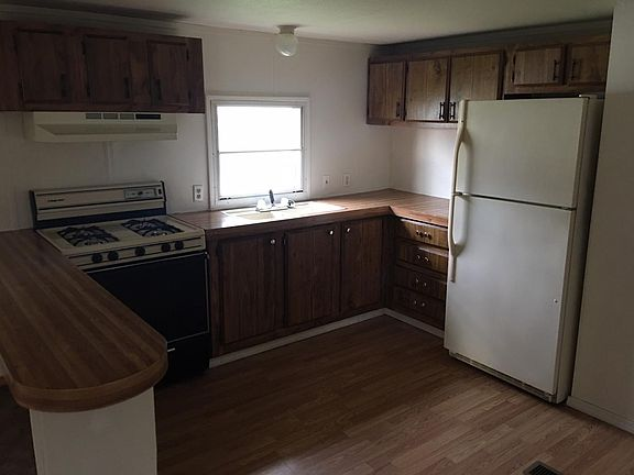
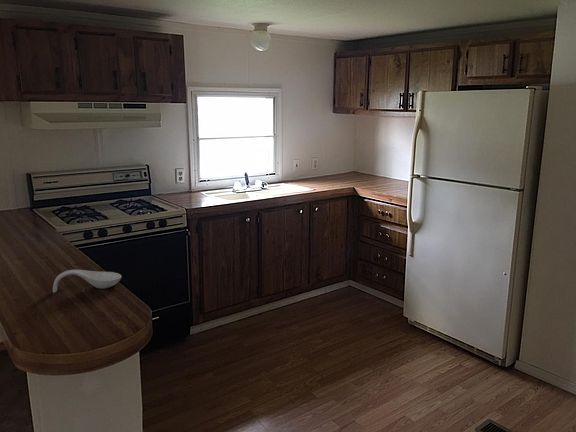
+ spoon rest (87, 278)
